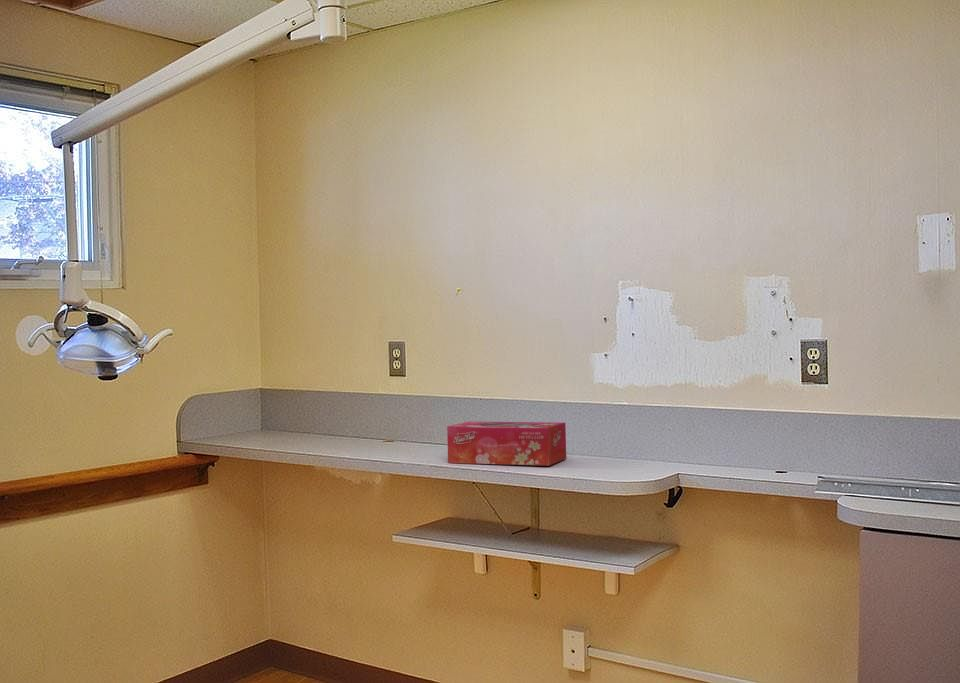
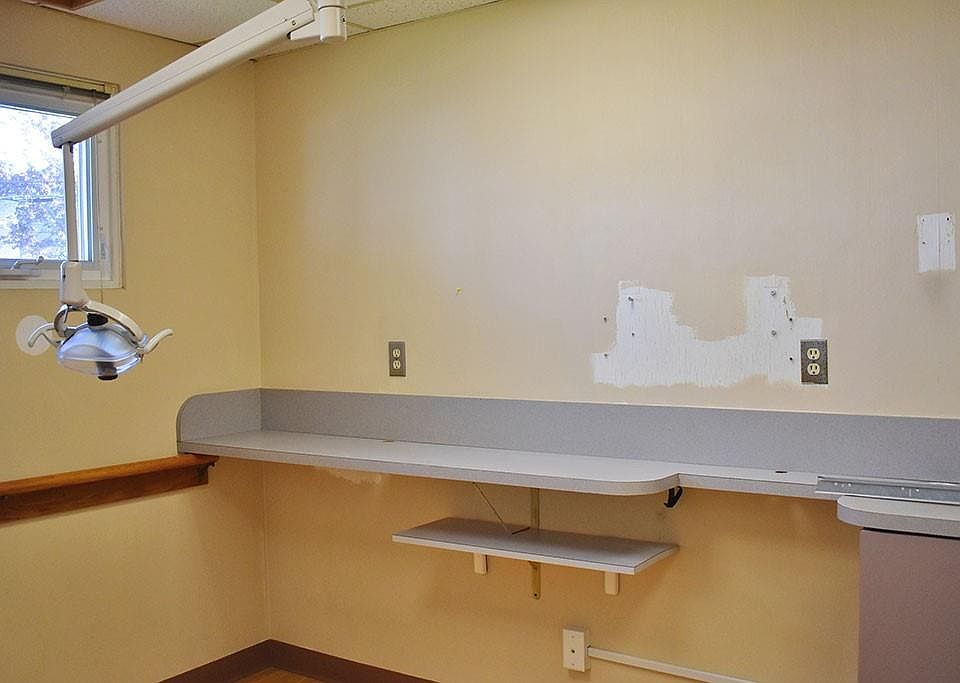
- tissue box (507, 442)
